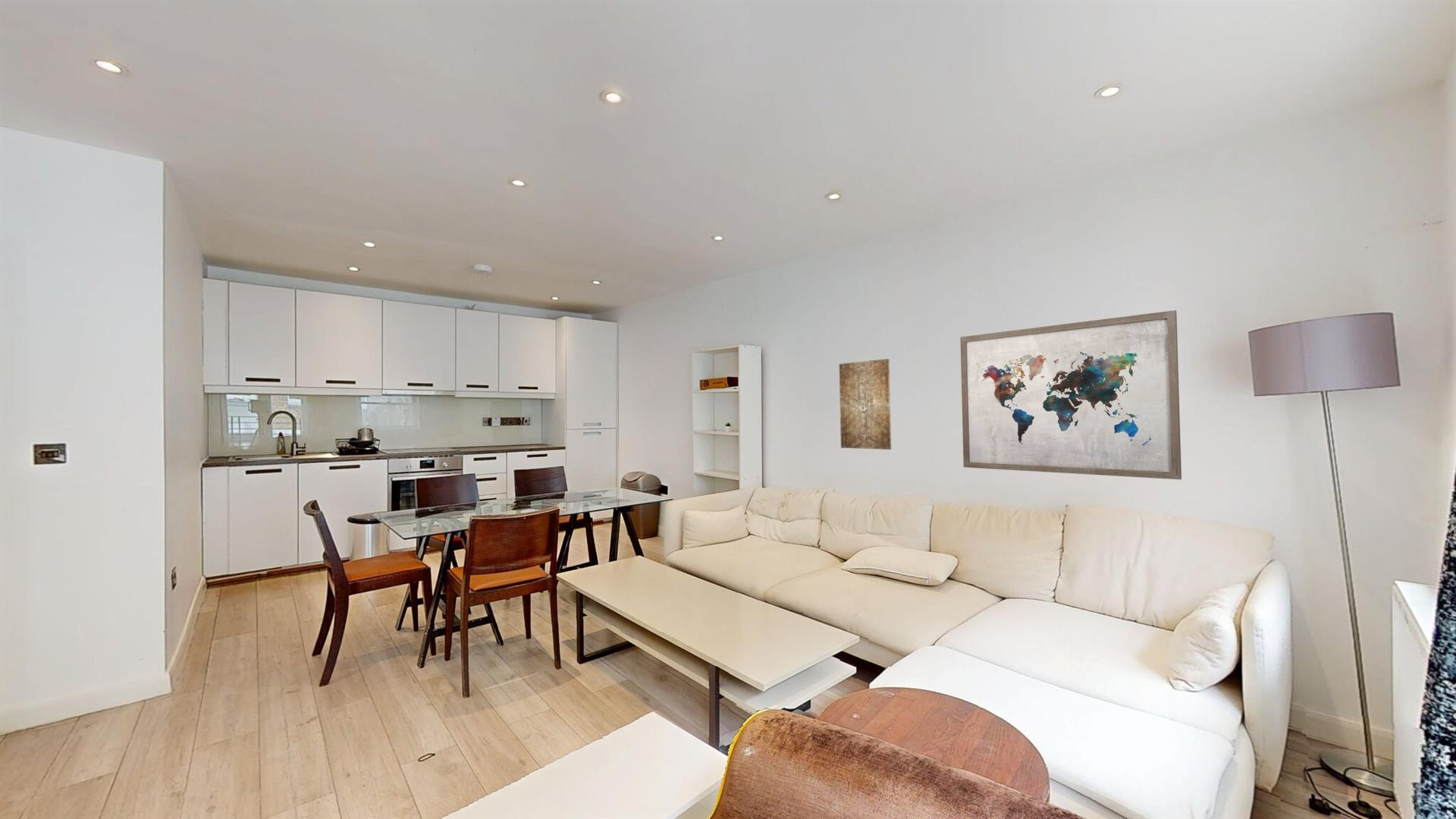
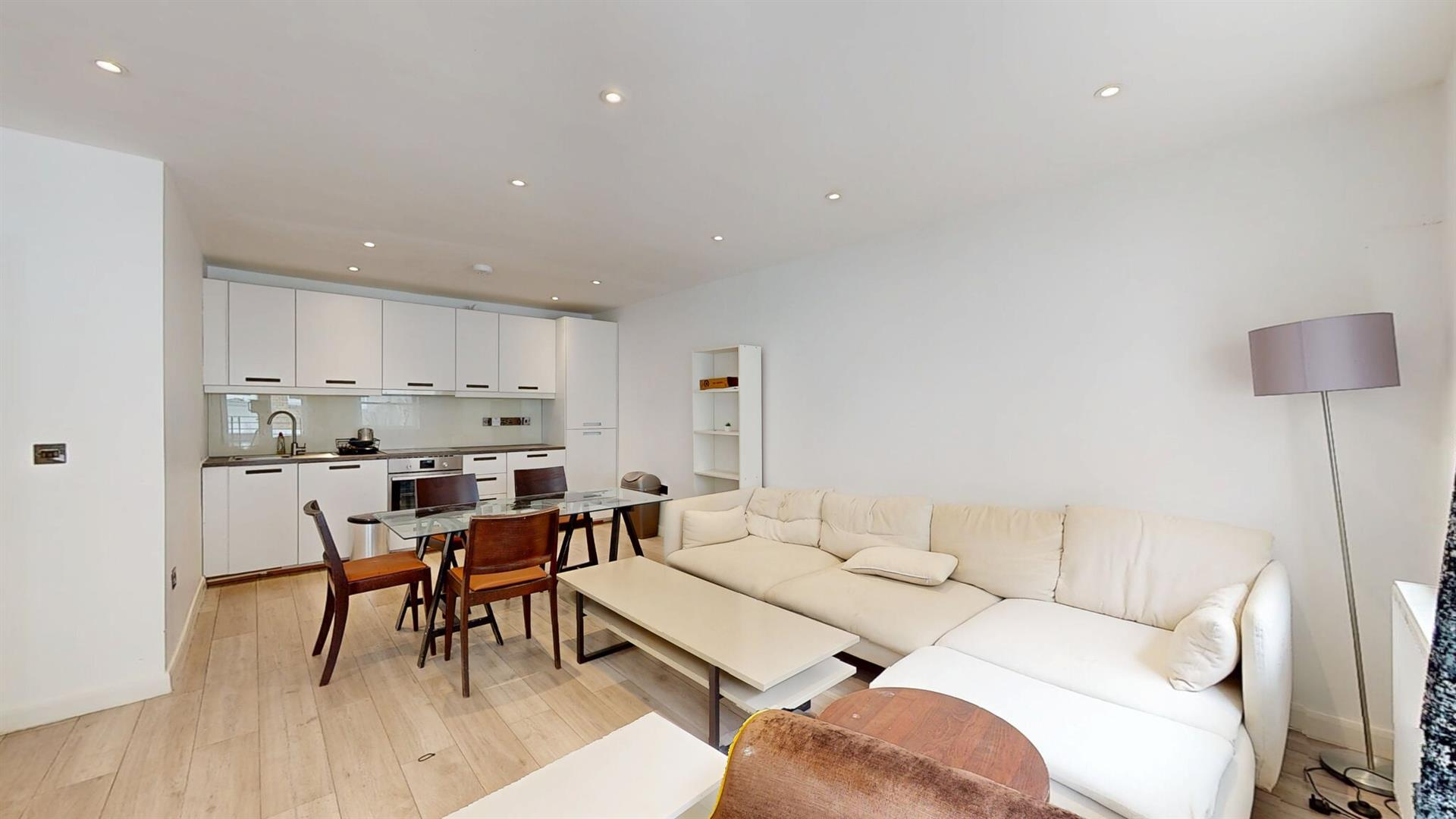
- wall art (864, 405)
- wall art (1056, 399)
